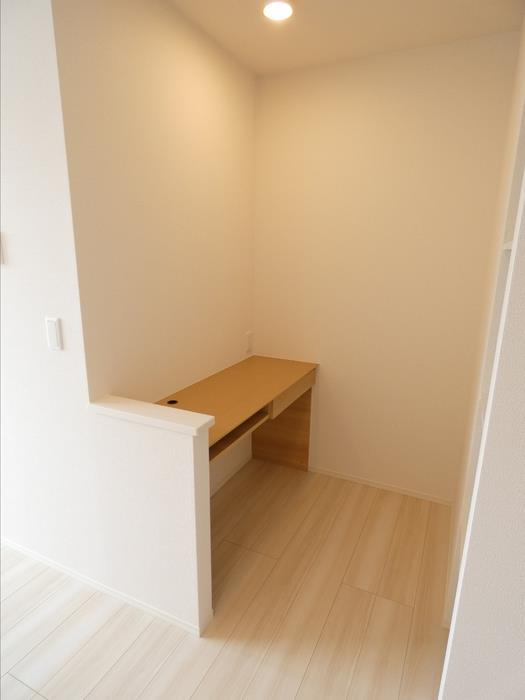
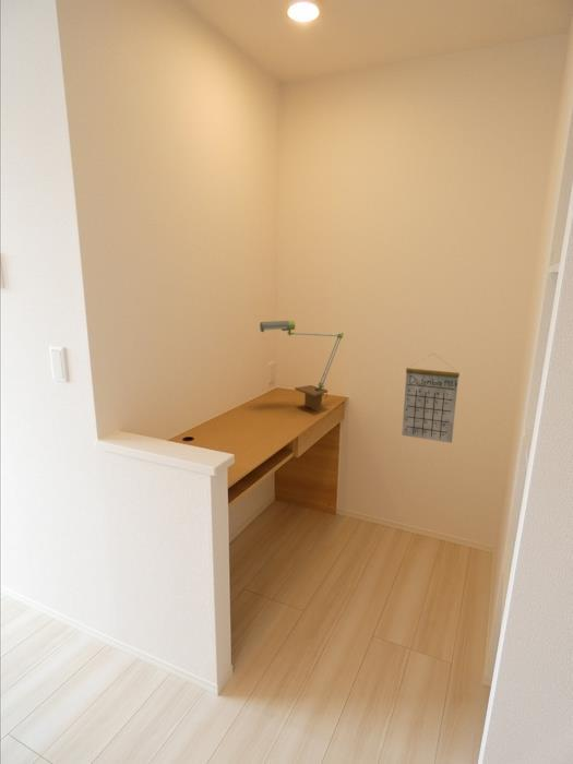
+ calendar (430, 396)
+ desk lamp (301, 386)
